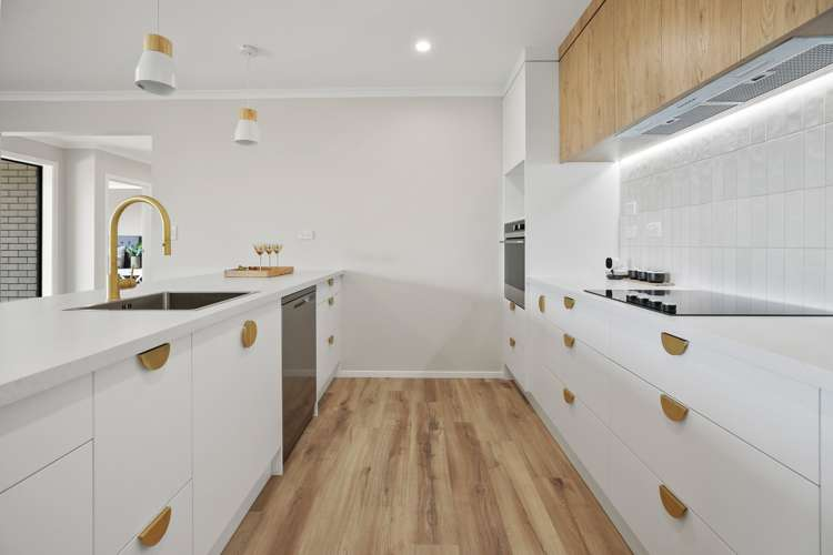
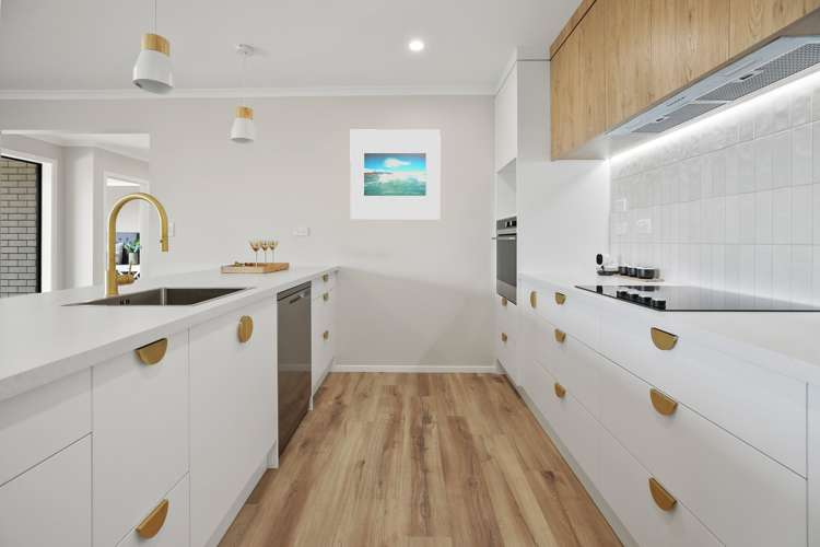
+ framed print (395, 174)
